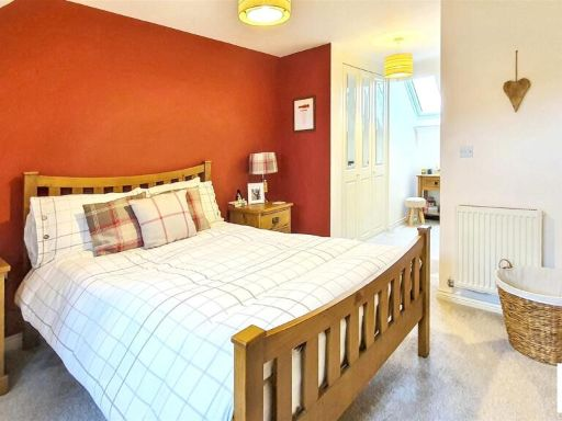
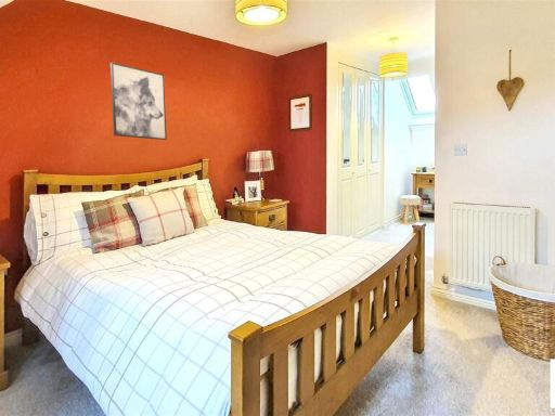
+ wall art (140, 103)
